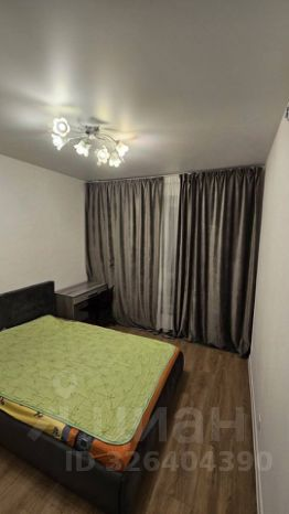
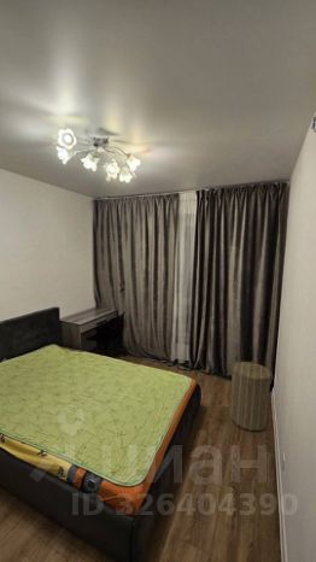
+ laundry hamper (248, 390)
